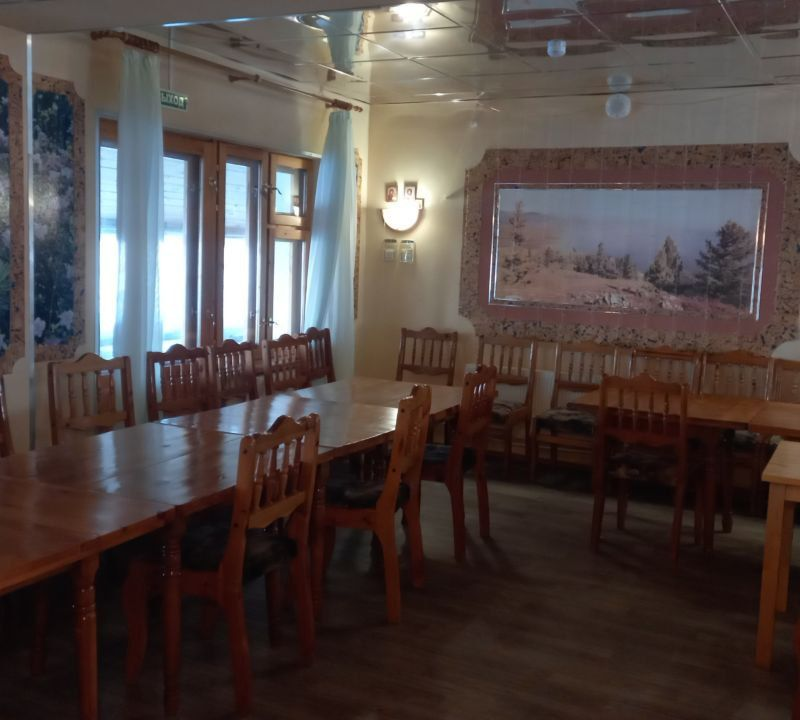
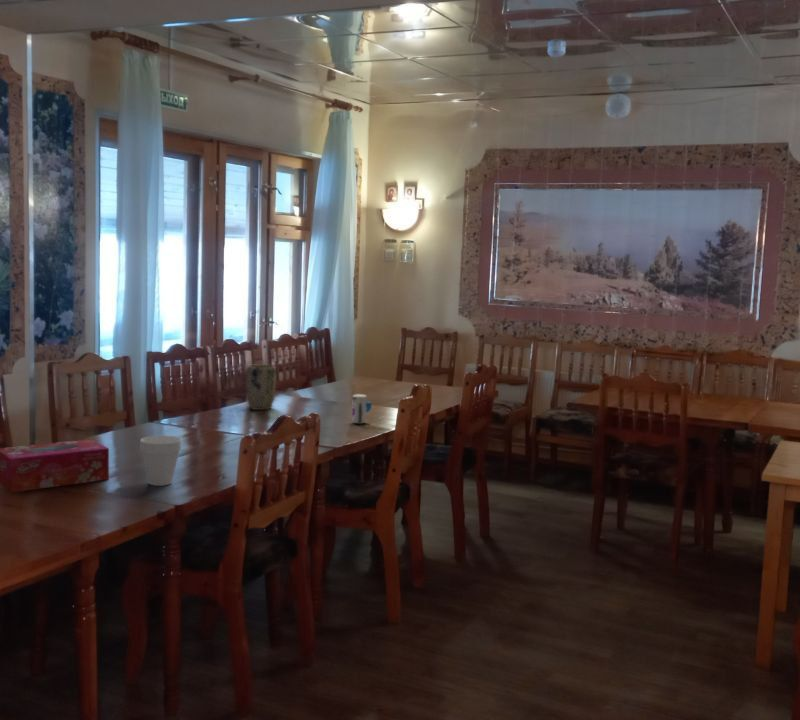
+ plant pot (260, 387)
+ cup (160, 461)
+ tissue box (53, 464)
+ toy (361, 409)
